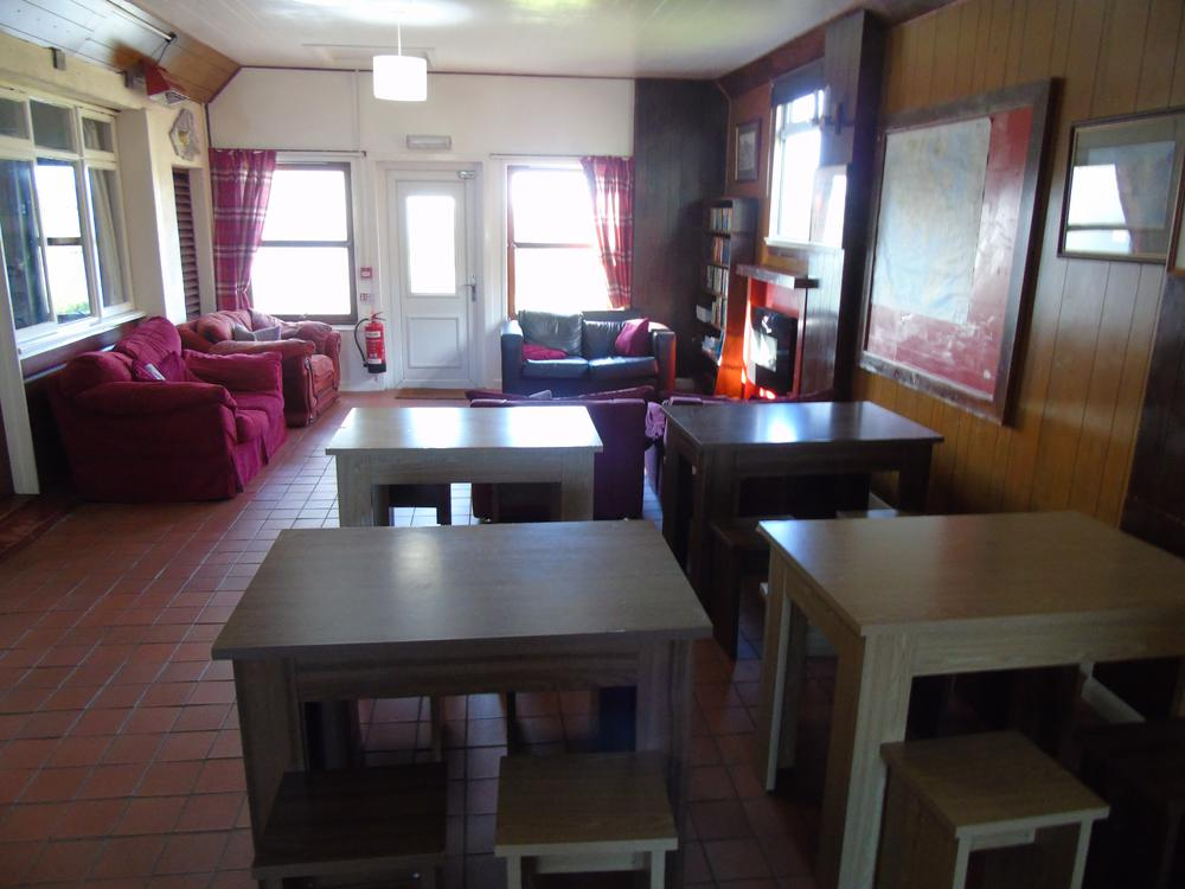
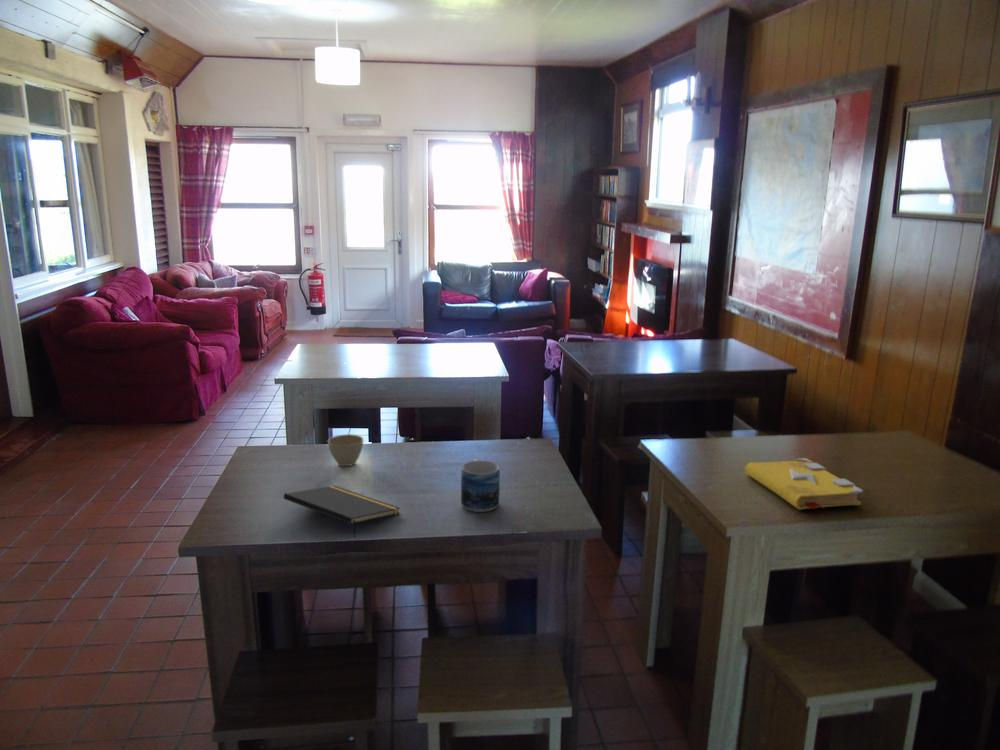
+ notepad (342, 503)
+ spell book (804, 483)
+ mug (478, 482)
+ flower pot (346, 451)
